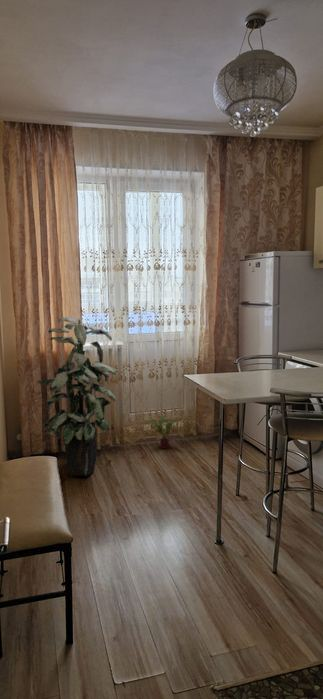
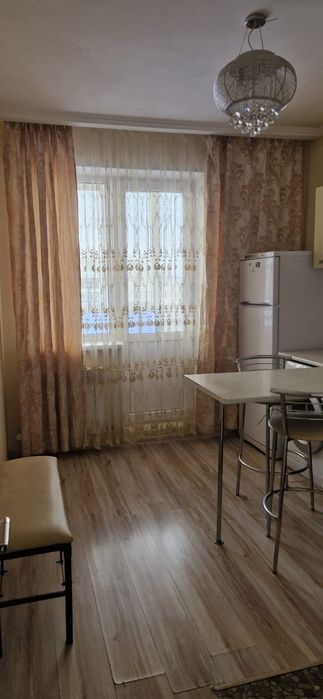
- potted plant (166, 433)
- indoor plant (76, 395)
